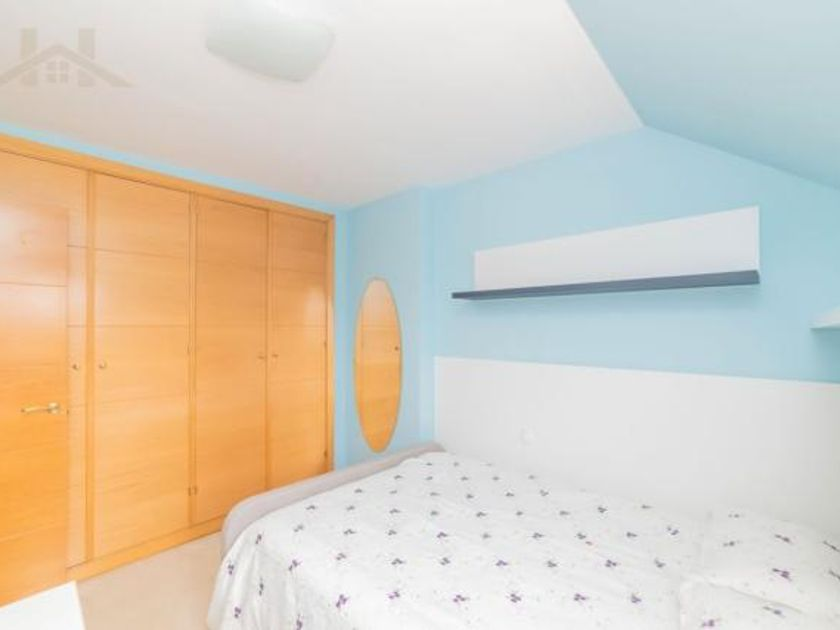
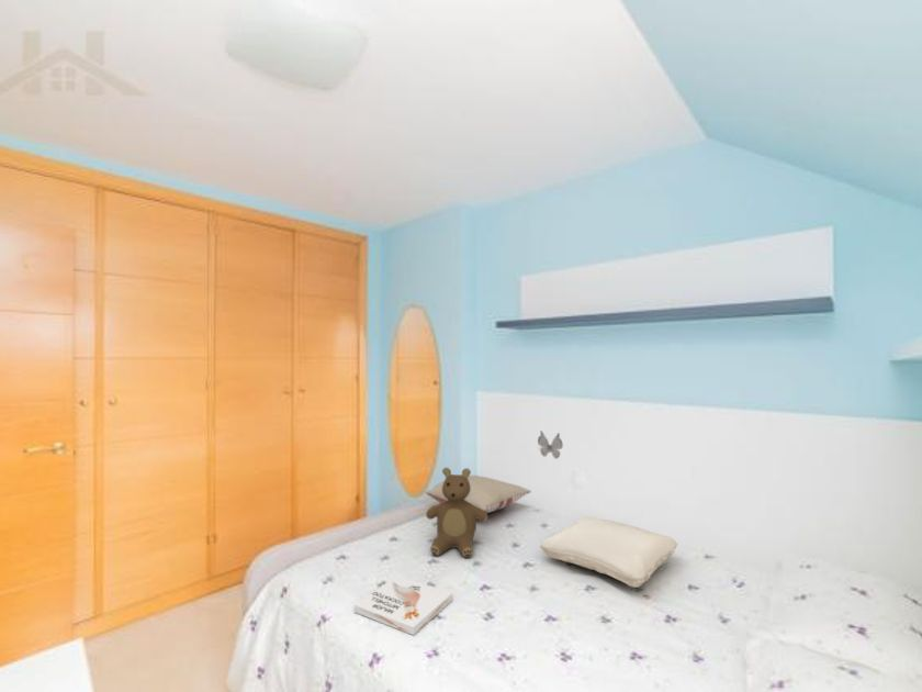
+ pillow (608, 546)
+ book (404, 602)
+ decorative butterfly (548, 445)
+ teddy bear (454, 509)
+ pillow (479, 492)
